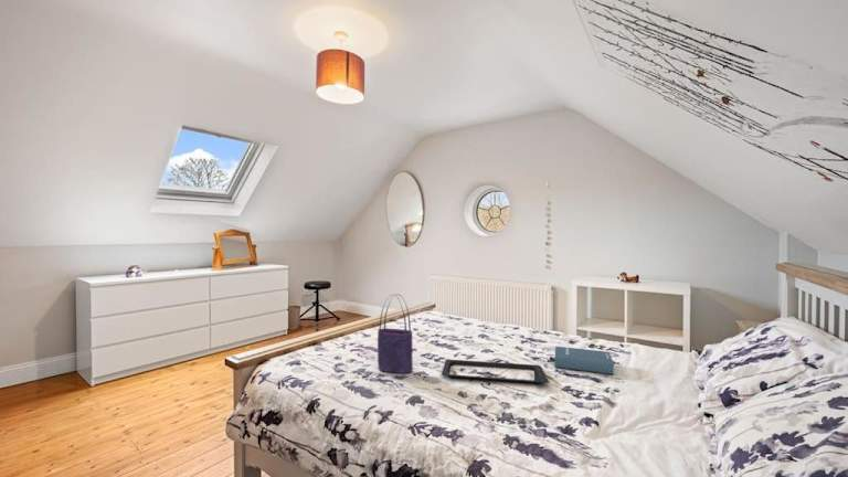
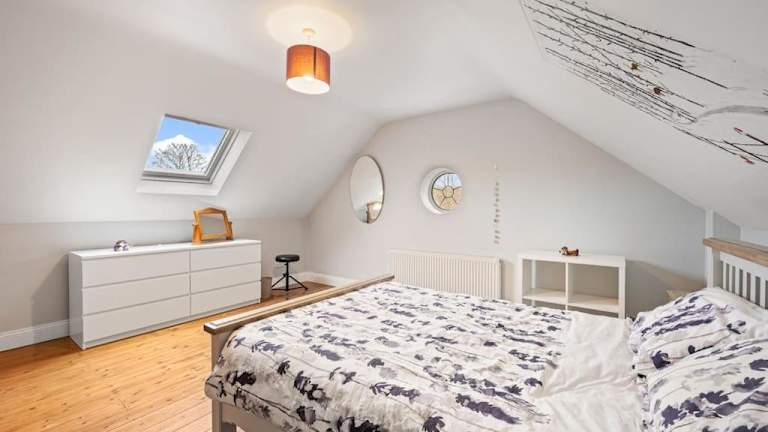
- serving tray (492, 367)
- hardback book (582, 359)
- tote bag (394, 331)
